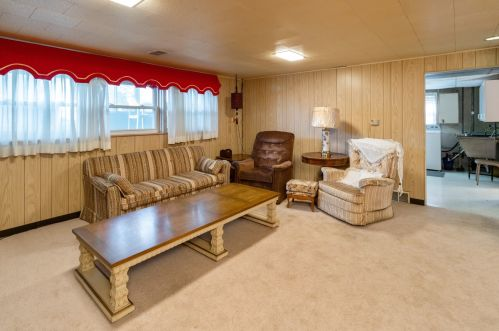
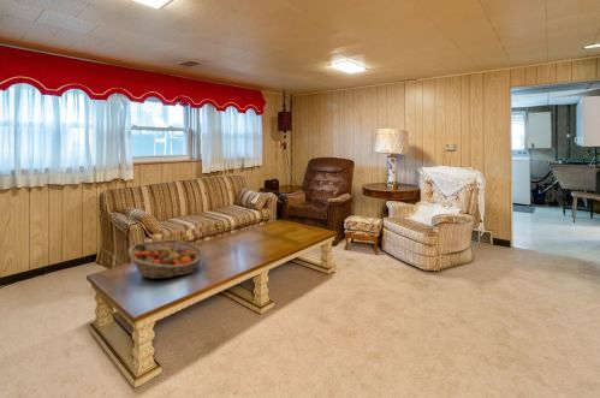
+ fruit basket (167, 257)
